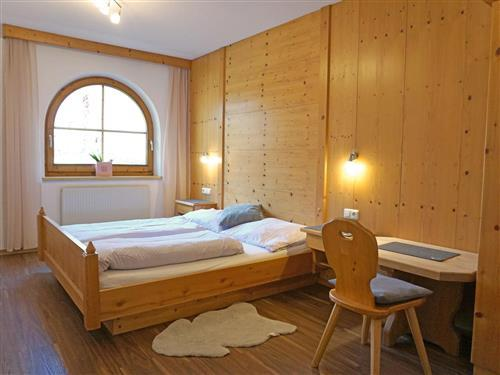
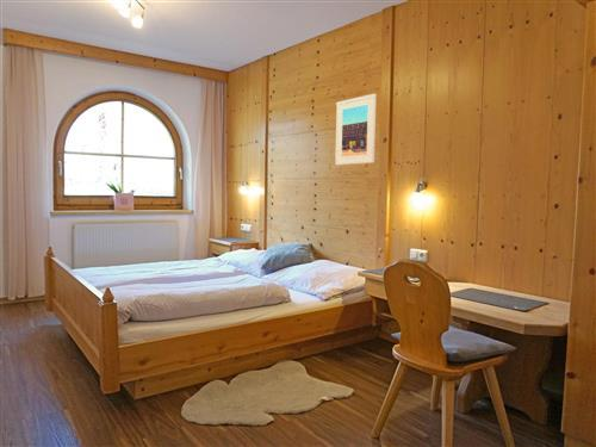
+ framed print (354, 131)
